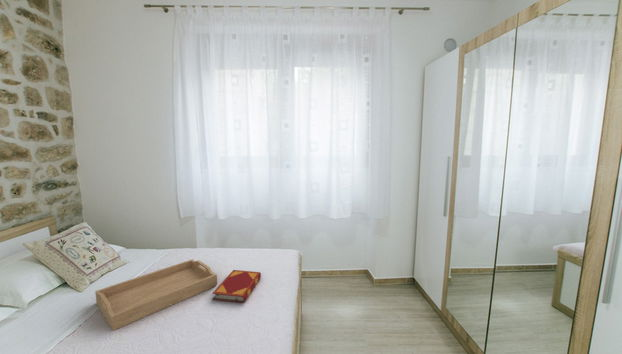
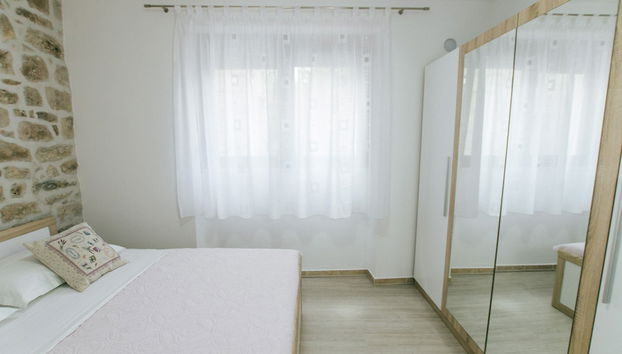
- serving tray (160, 286)
- hardback book (238, 284)
